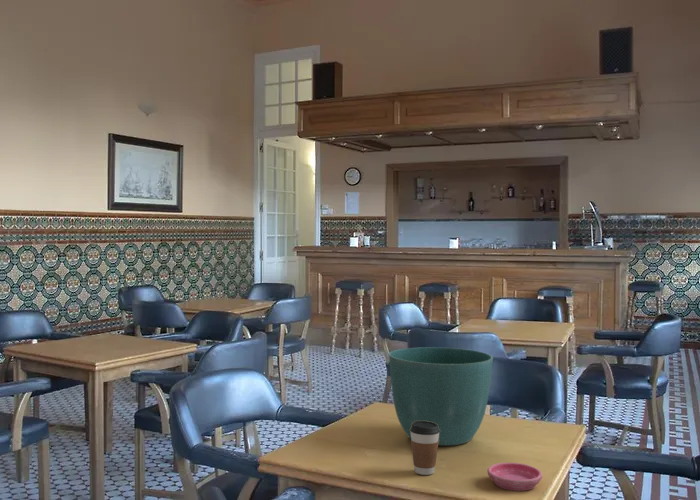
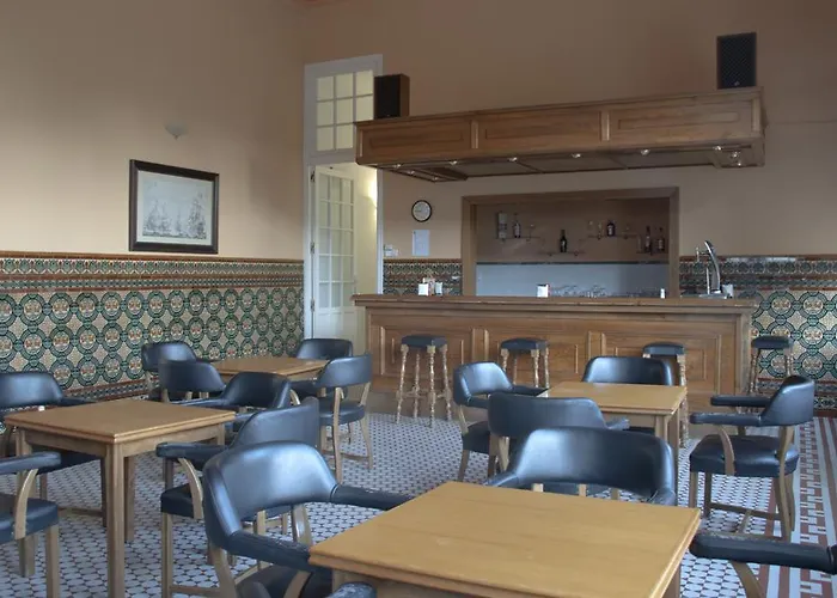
- coffee cup (424, 447)
- saucer (514, 477)
- flower pot (439, 395)
